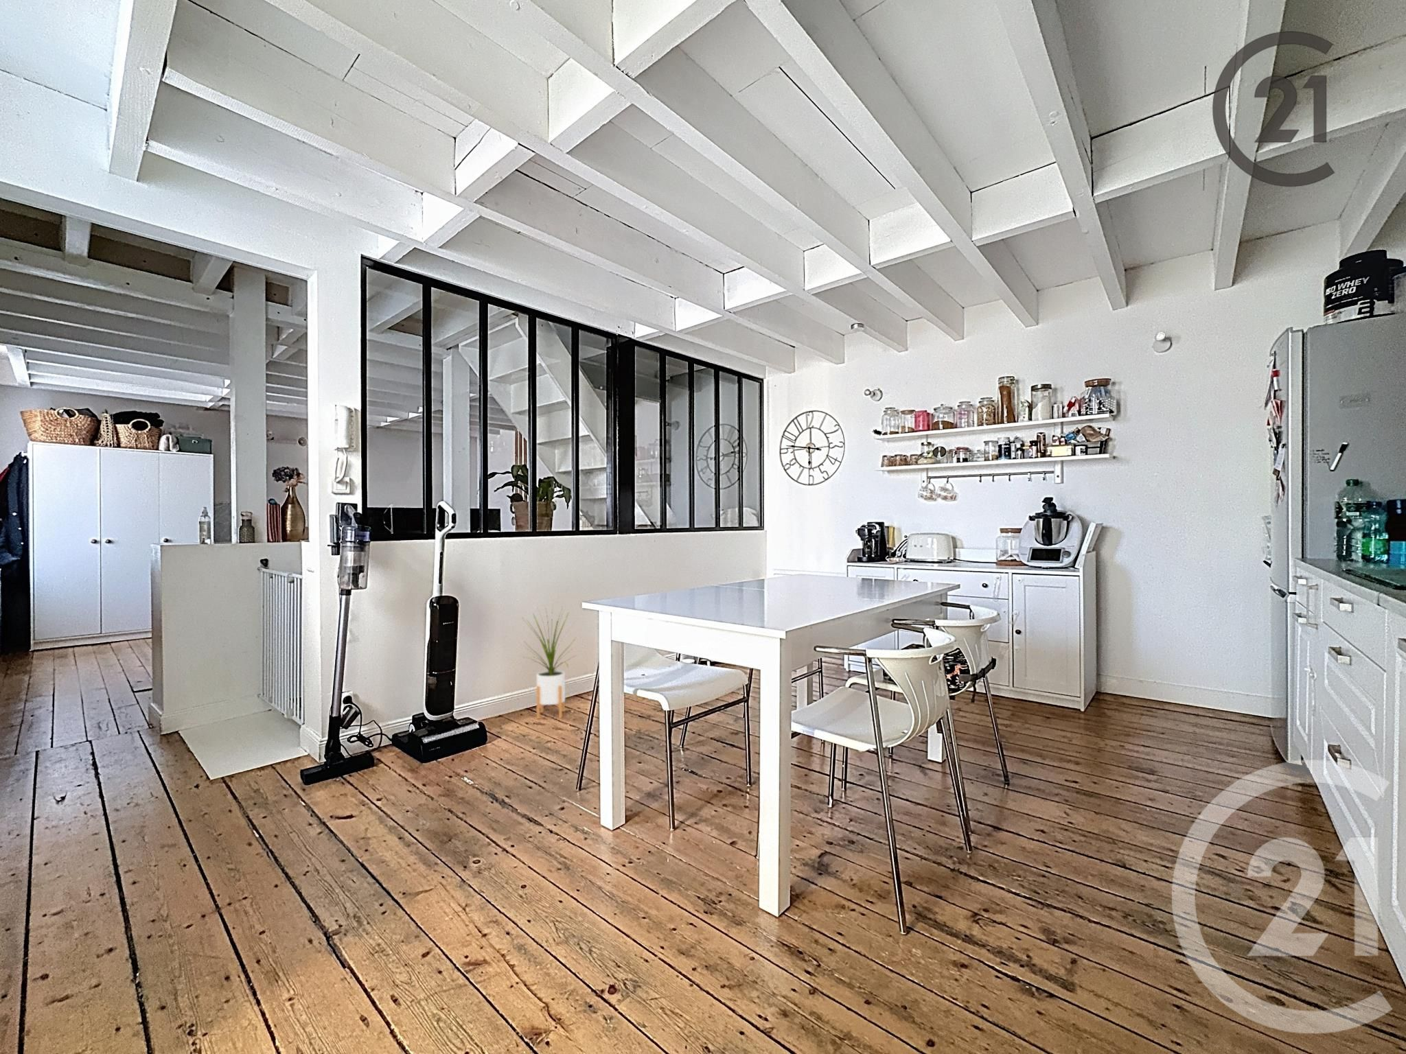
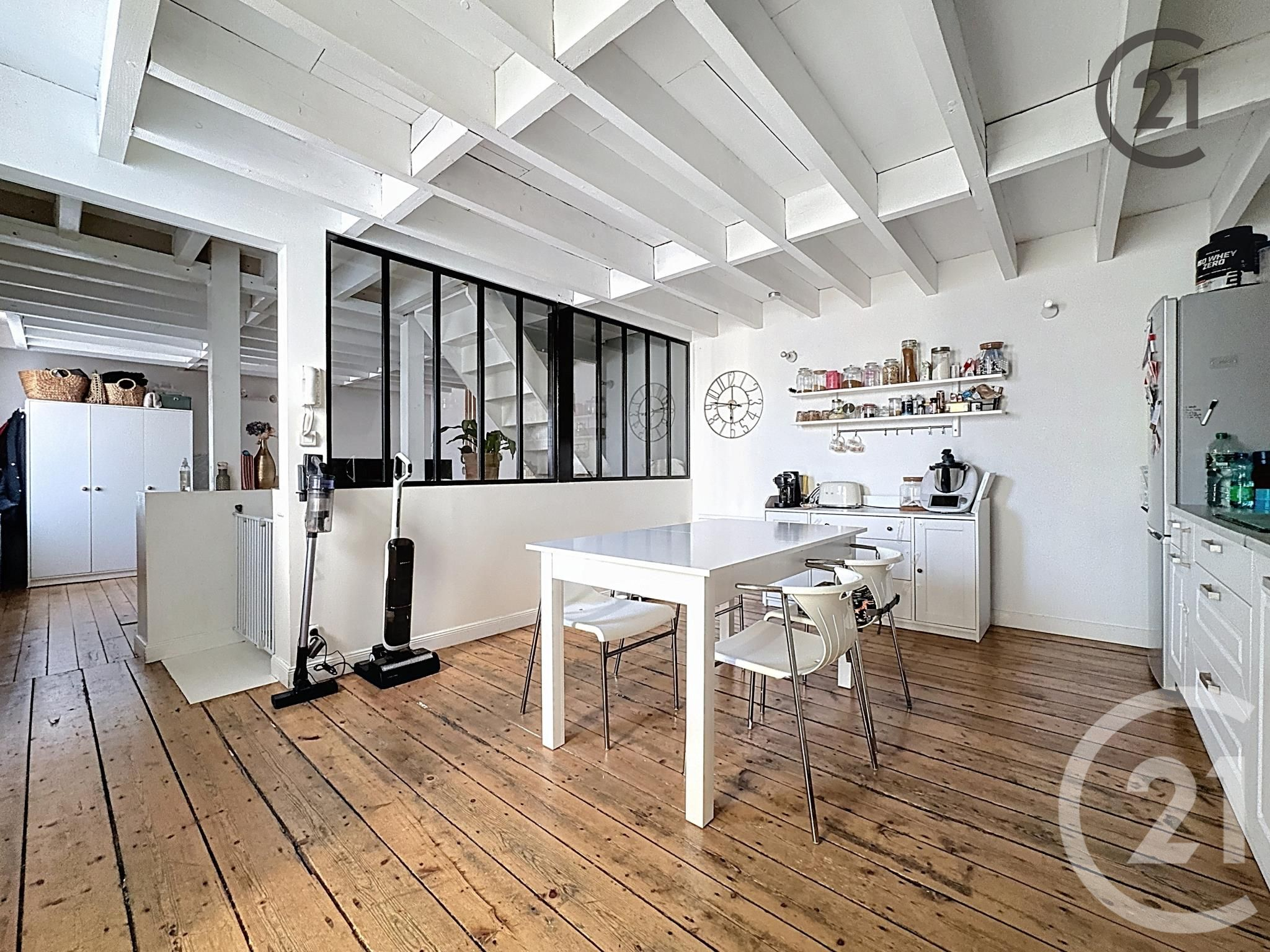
- house plant (550, 660)
